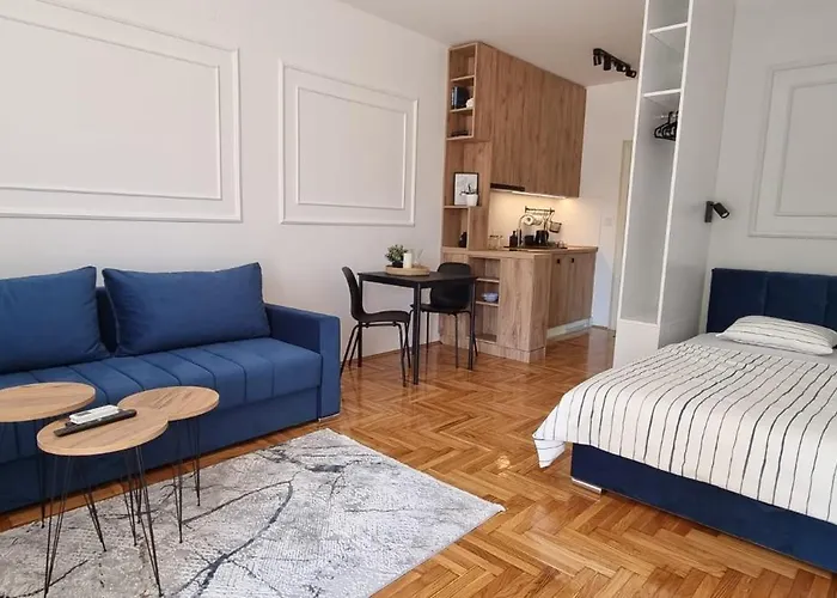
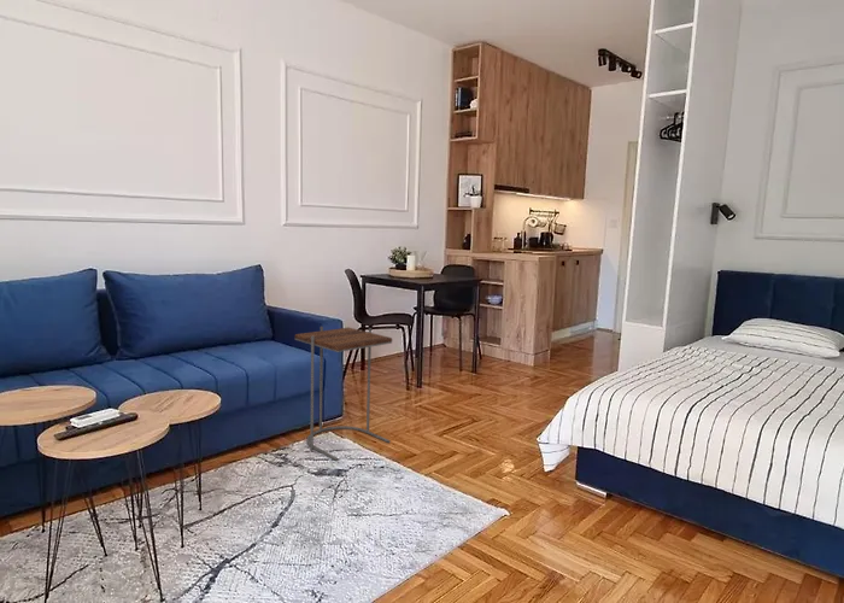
+ side table (321, 386)
